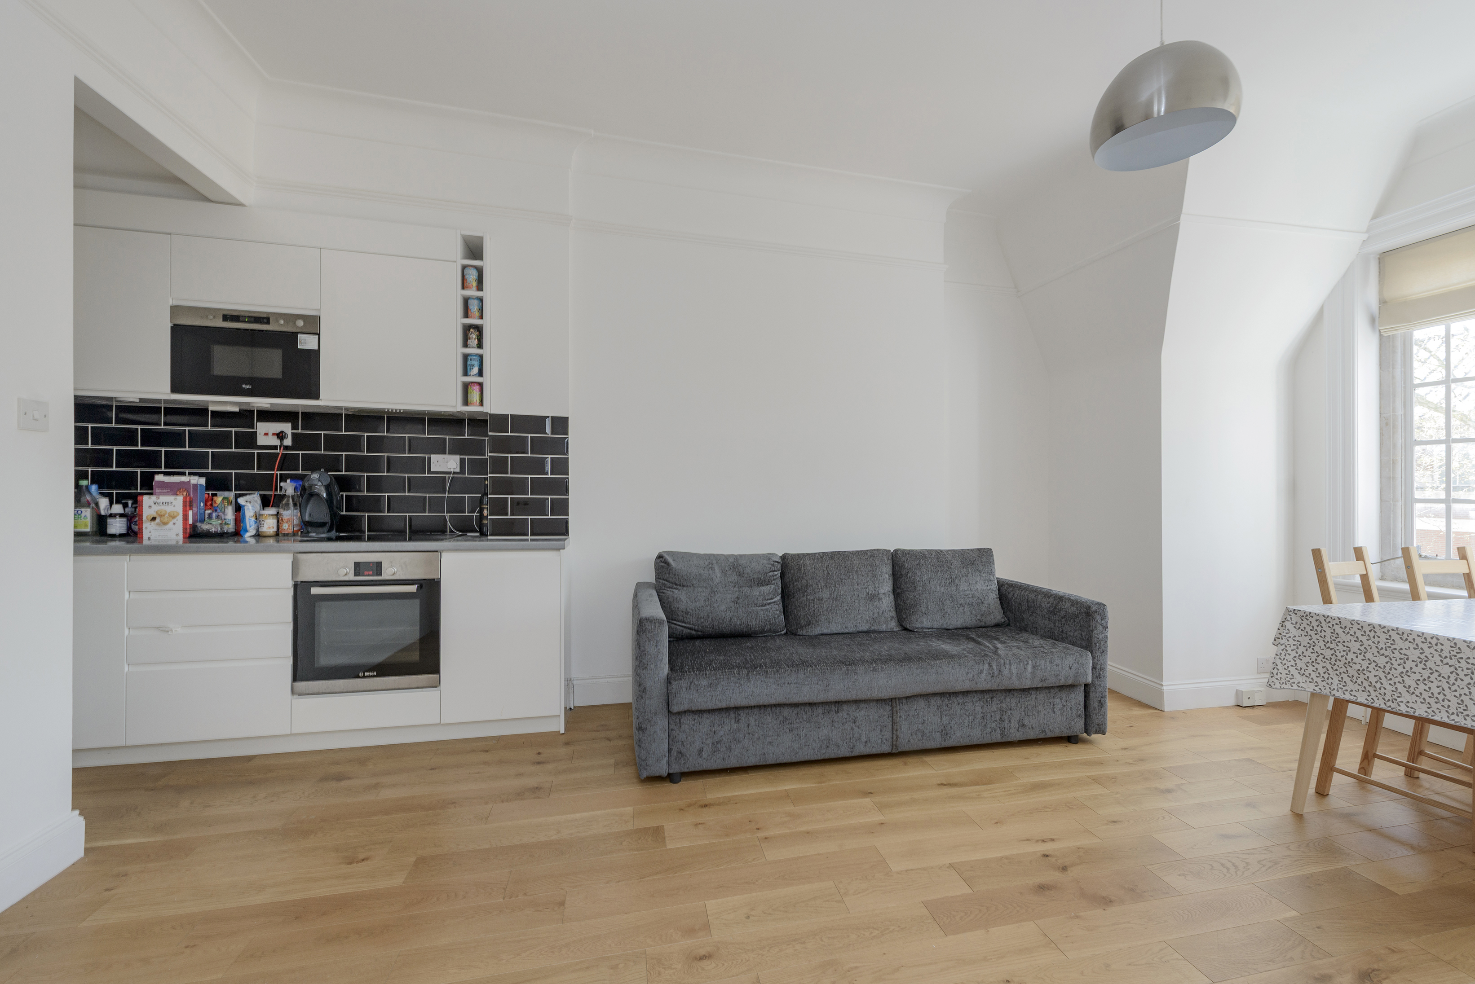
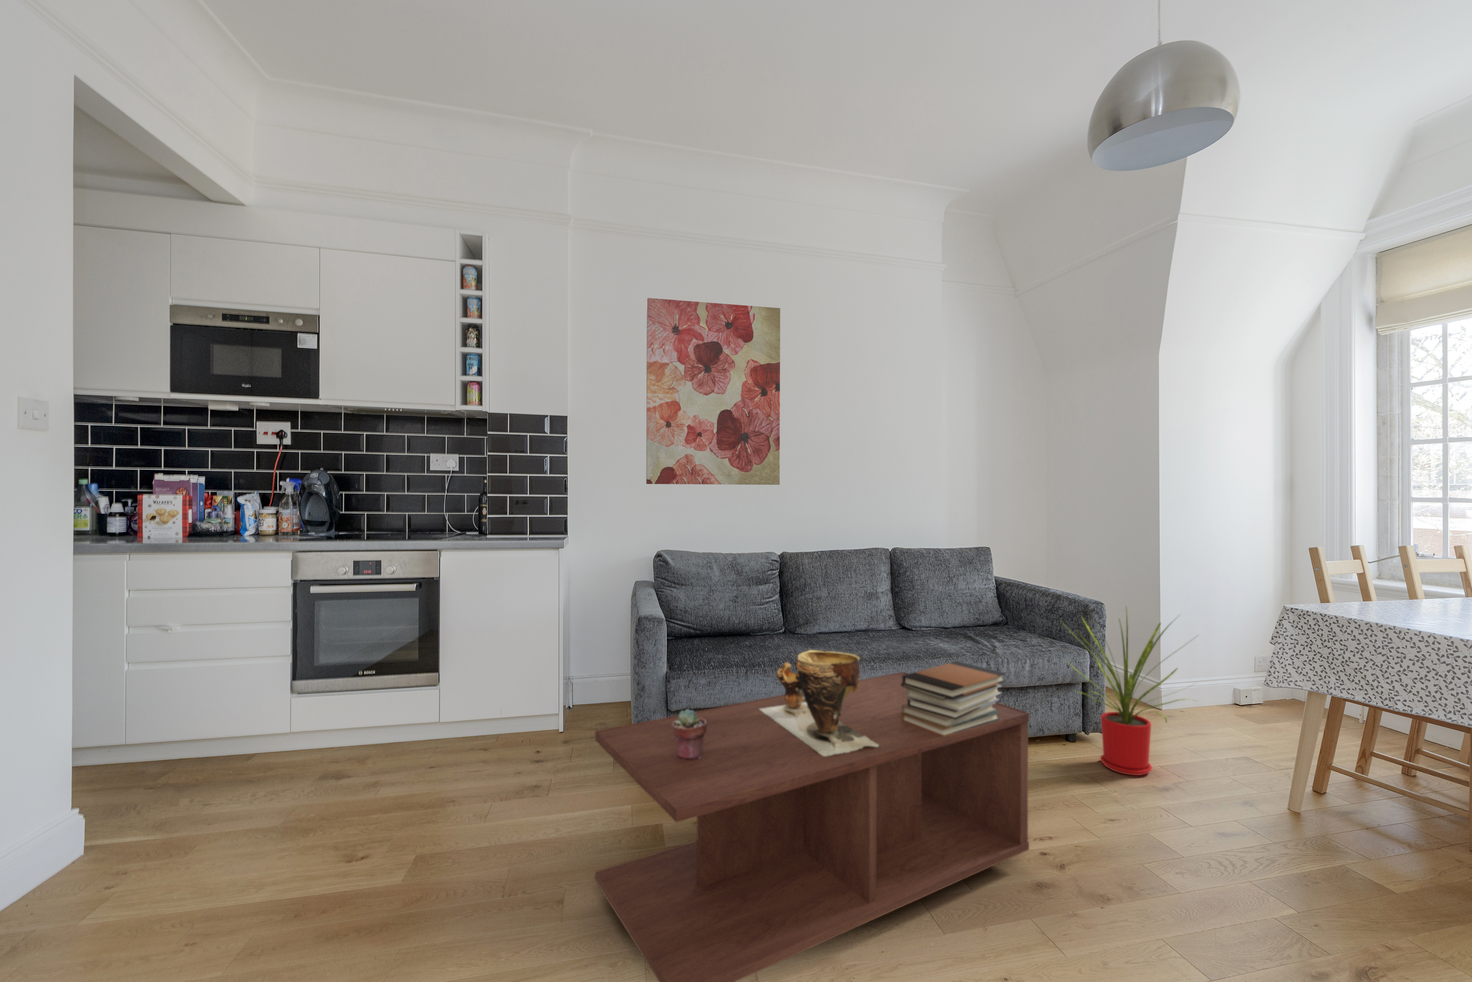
+ clay pot (812, 686)
+ potted succulent (689, 731)
+ coffee table (821, 801)
+ wall art (715, 393)
+ house plant (1125, 688)
+ book stack (954, 696)
